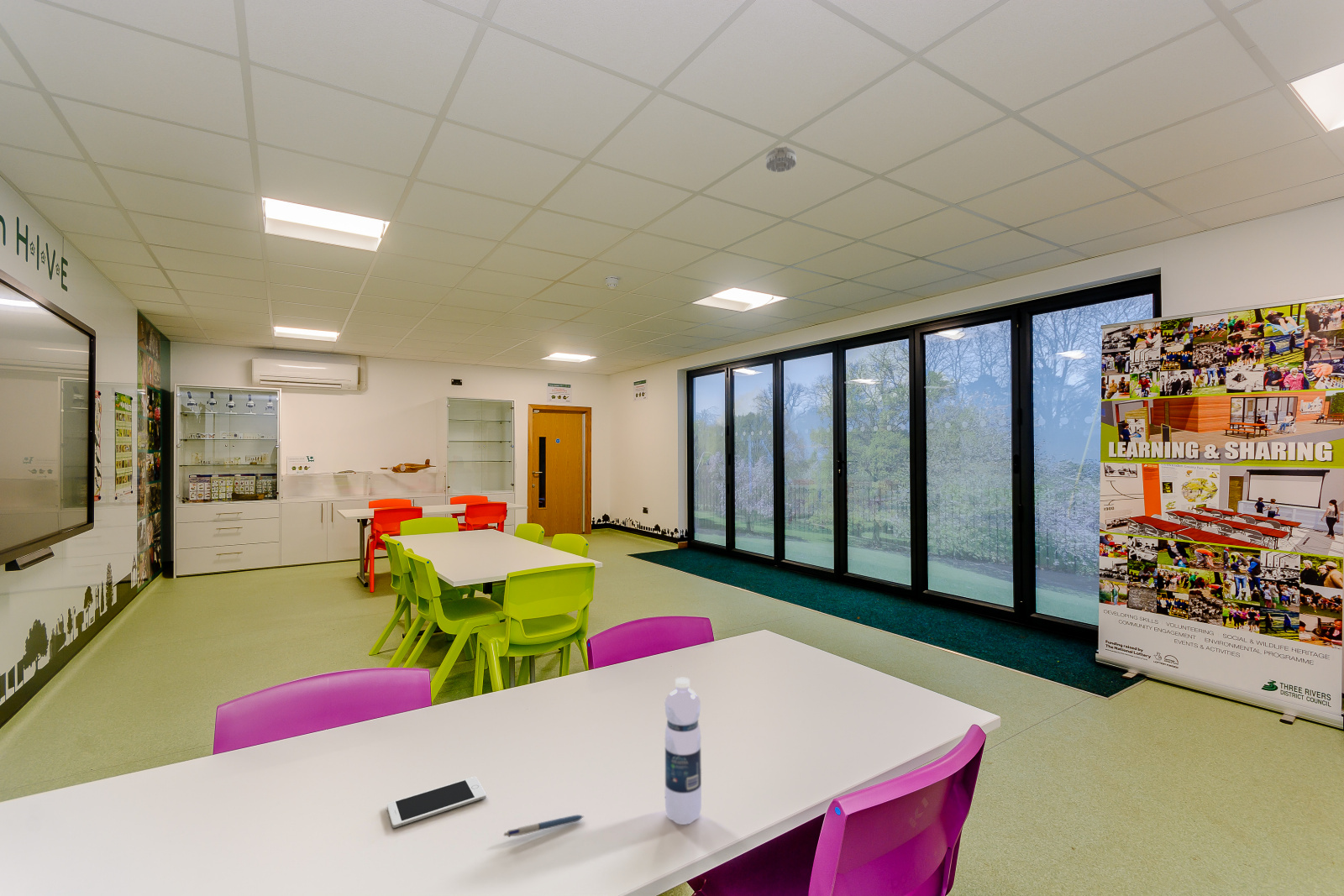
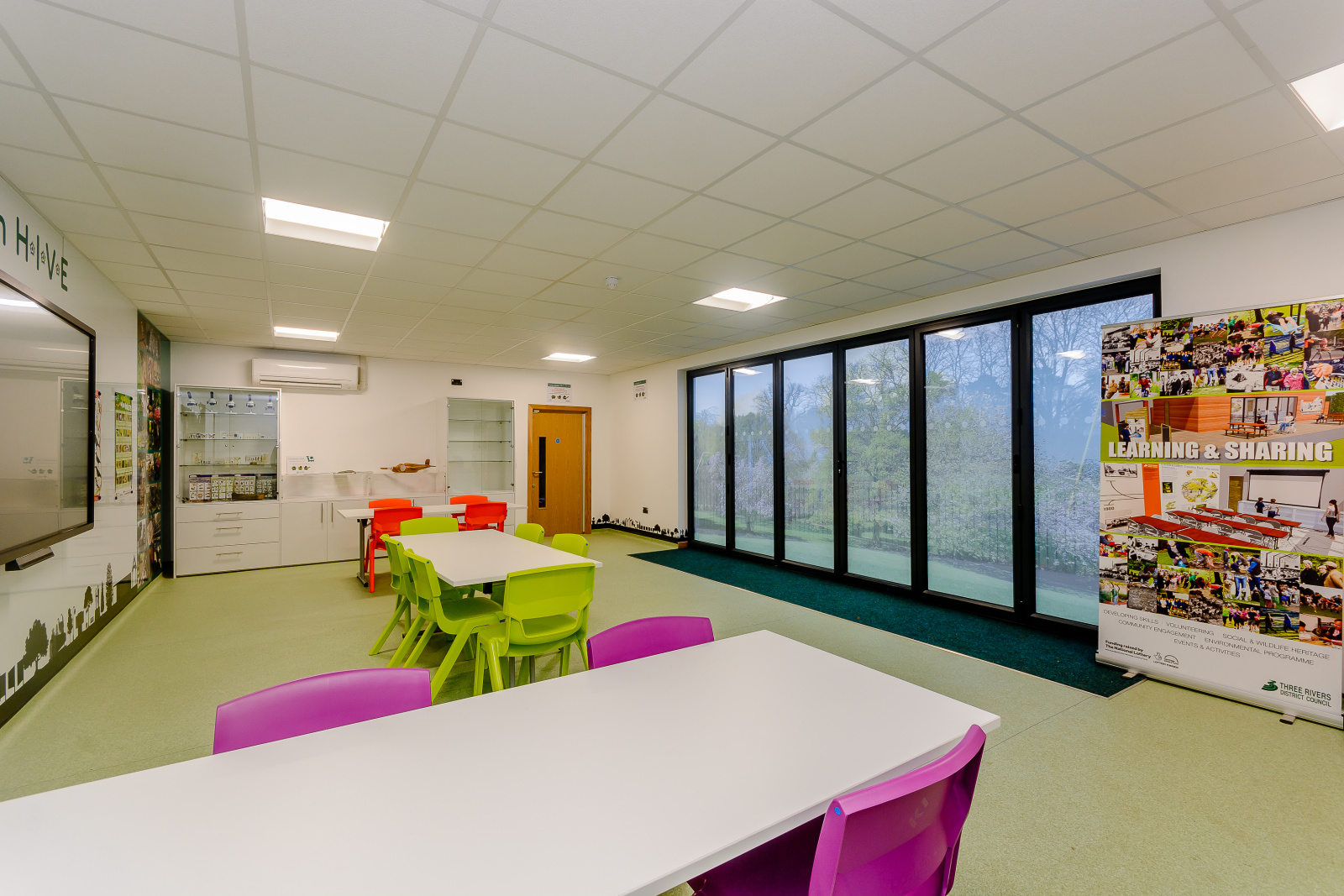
- smoke detector (780, 159)
- pen (545, 825)
- cell phone (437, 800)
- water bottle (683, 747)
